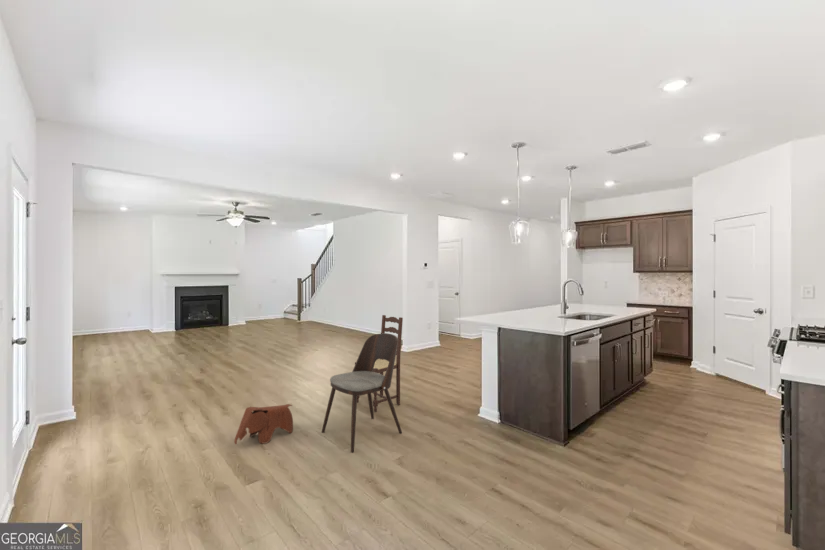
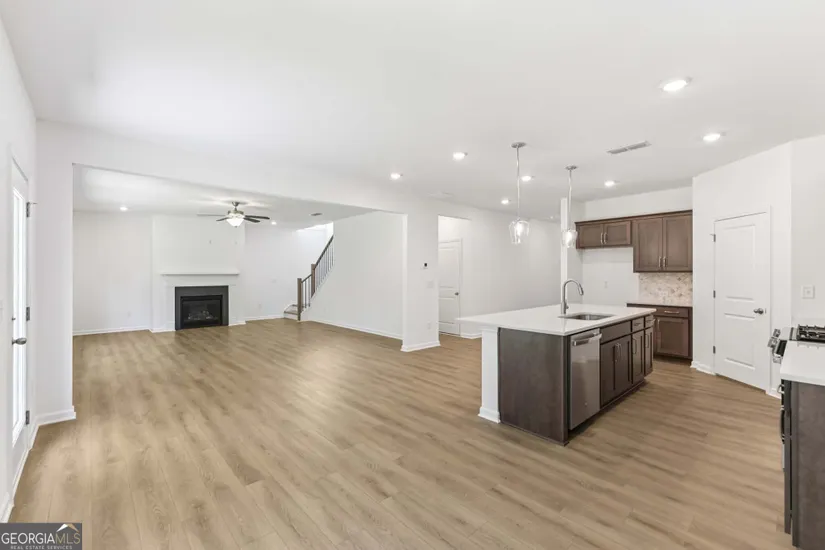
- dining chair (364, 384)
- dining chair (378, 360)
- toy elephant (265, 420)
